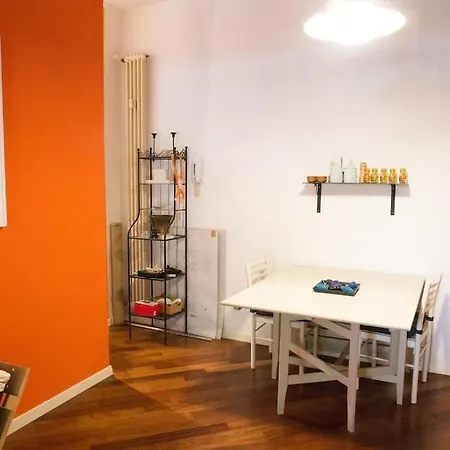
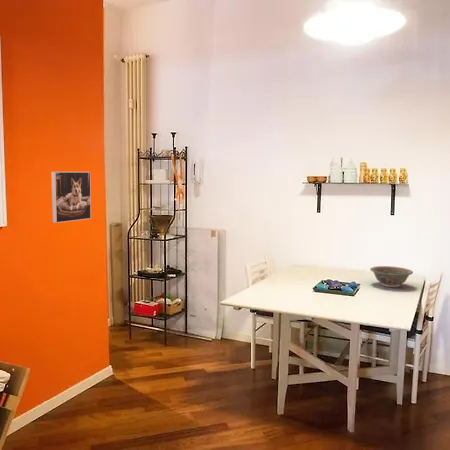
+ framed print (72, 196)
+ bowl (390, 277)
